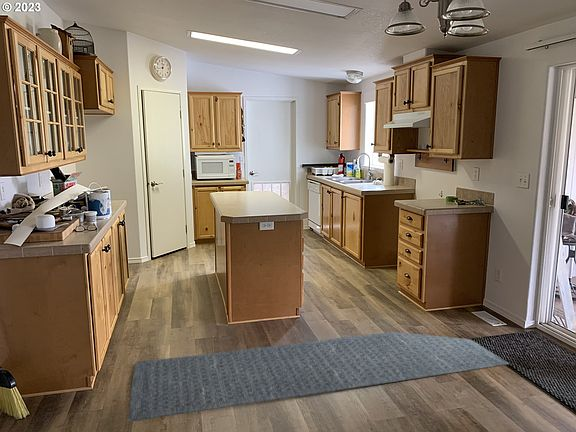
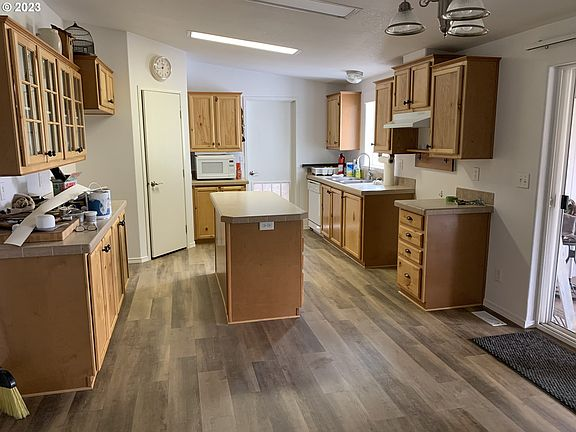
- rug (321, 363)
